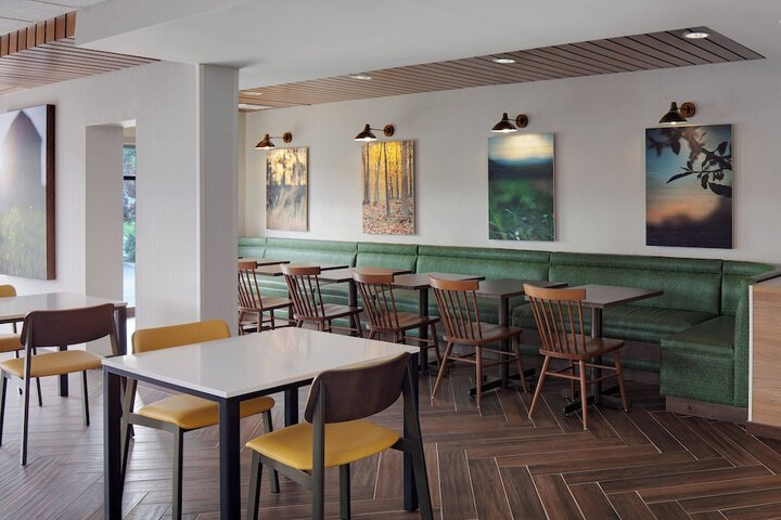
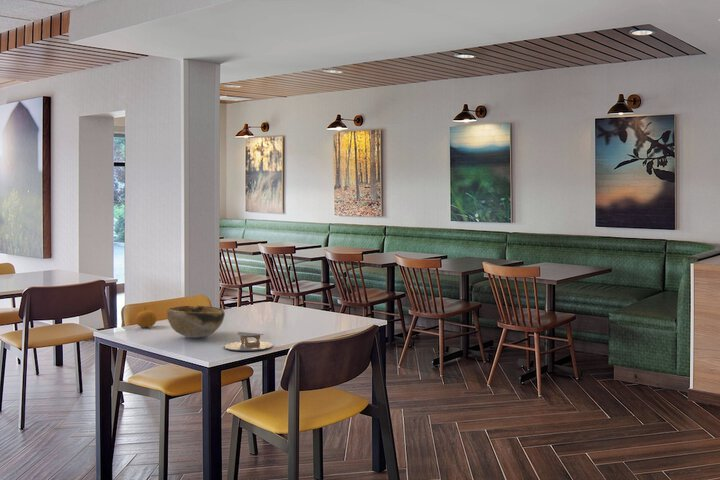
+ napkin holder (248, 341)
+ decorative bowl (196, 322)
+ fruit (146, 316)
